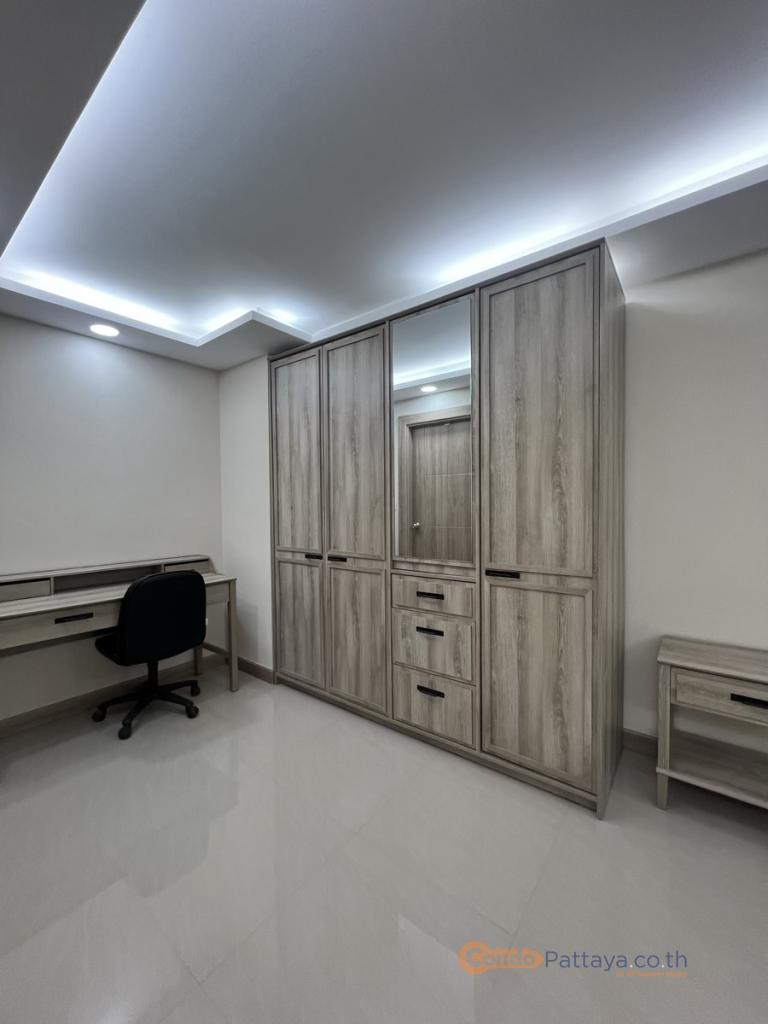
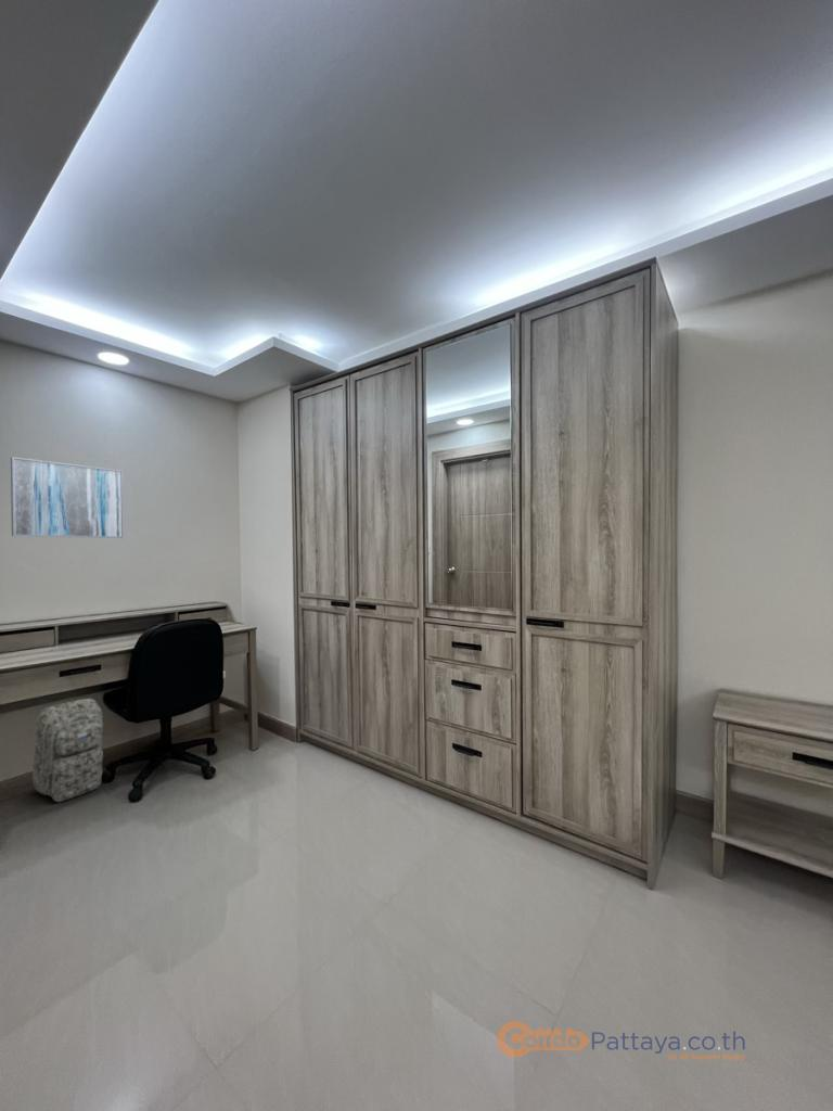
+ wall art (71, 500)
+ backpack (72, 746)
